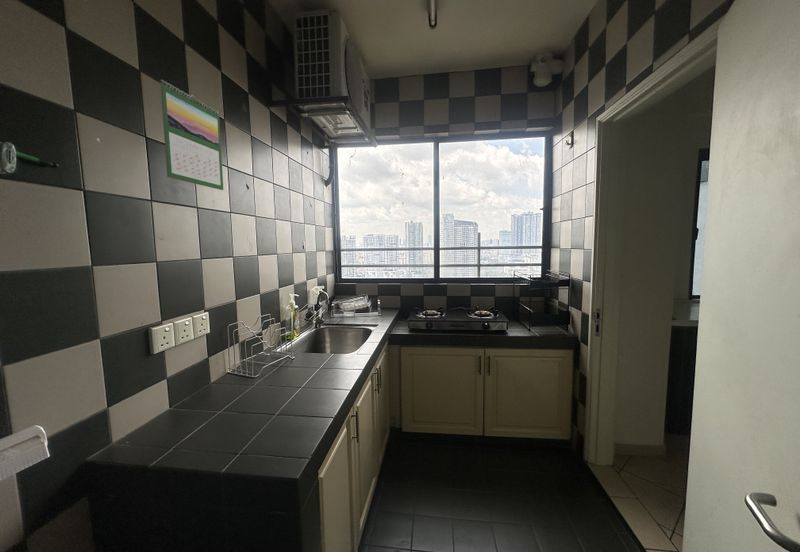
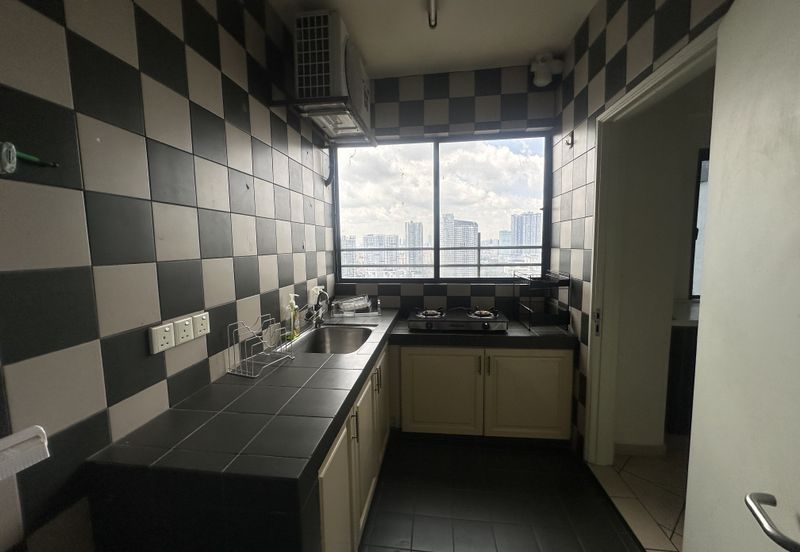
- calendar (195, 140)
